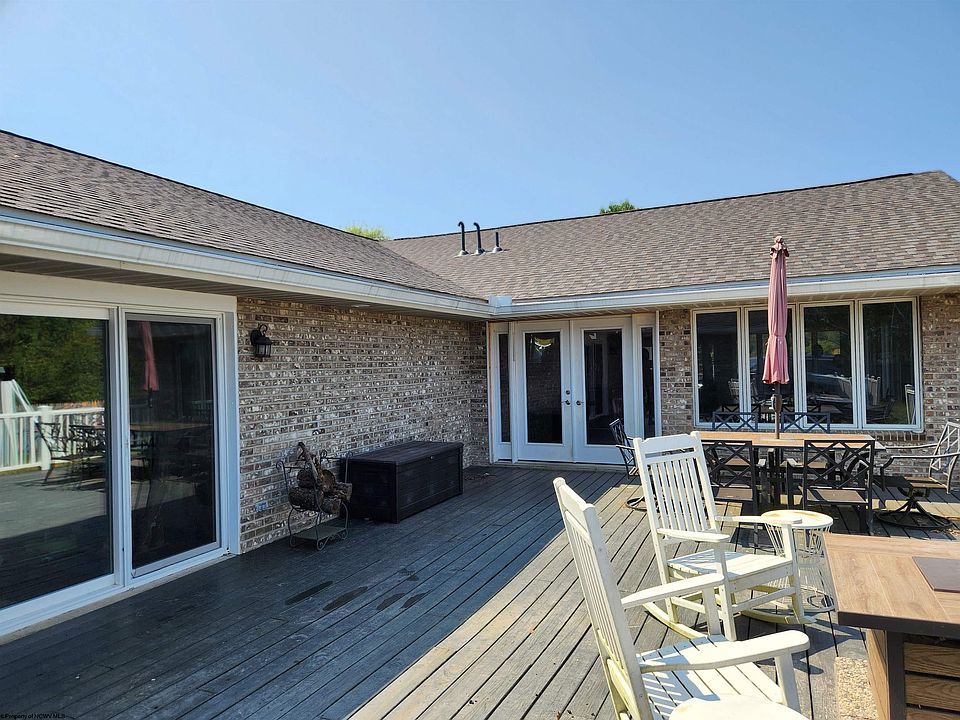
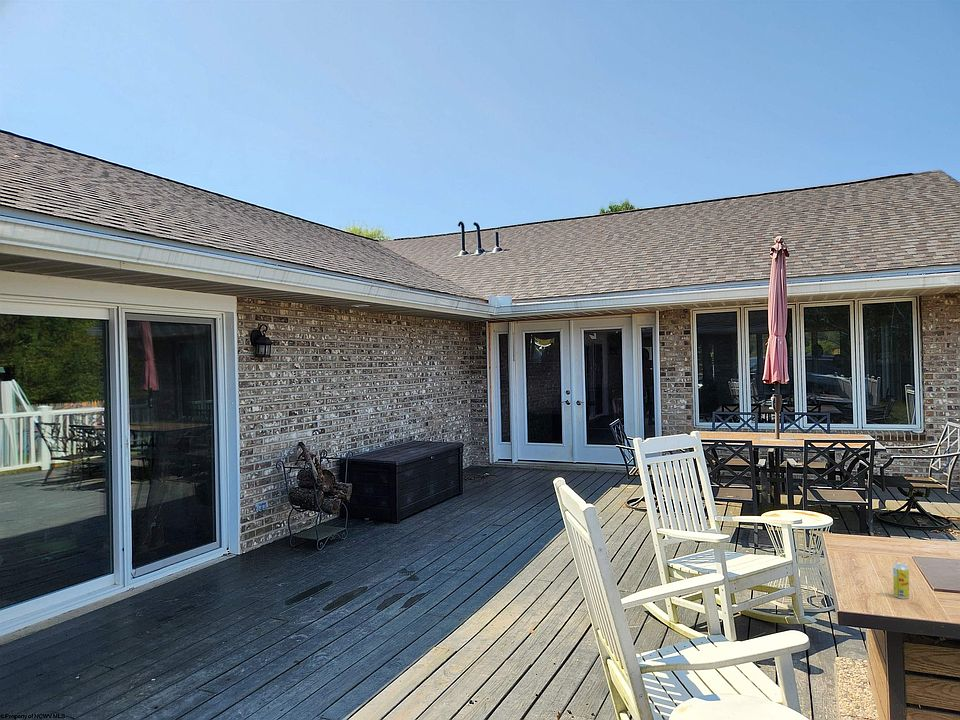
+ beverage can (901, 579)
